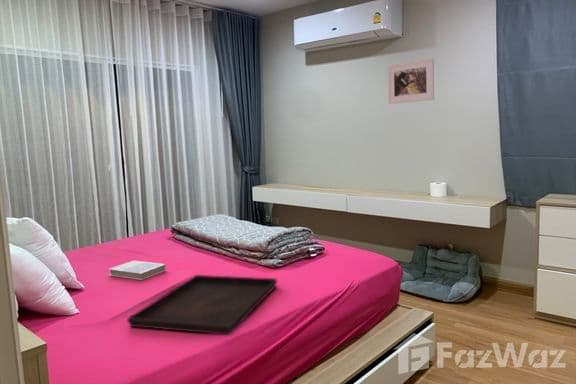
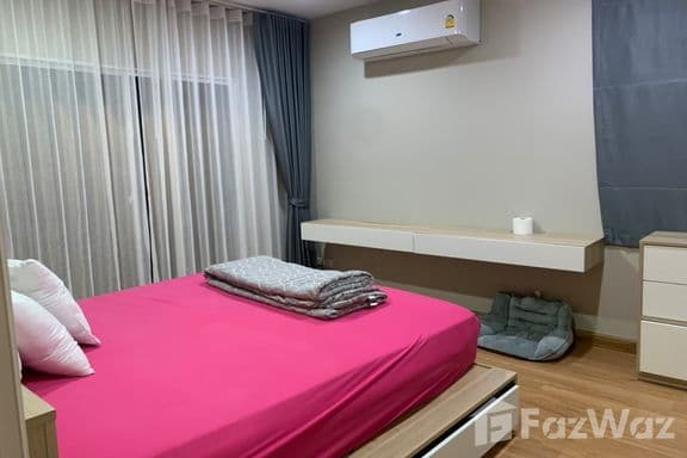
- hardback book (137, 269)
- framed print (410, 82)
- serving tray (210, 300)
